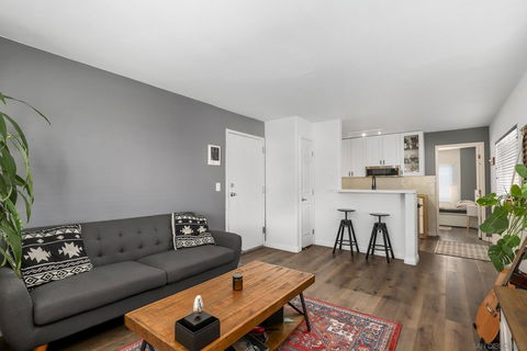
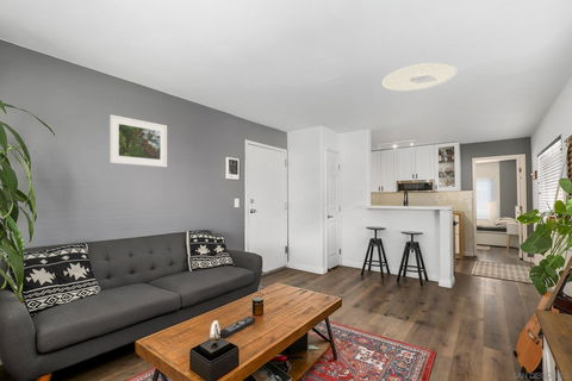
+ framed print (139, 142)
+ ceiling light (417, 75)
+ remote control (237, 326)
